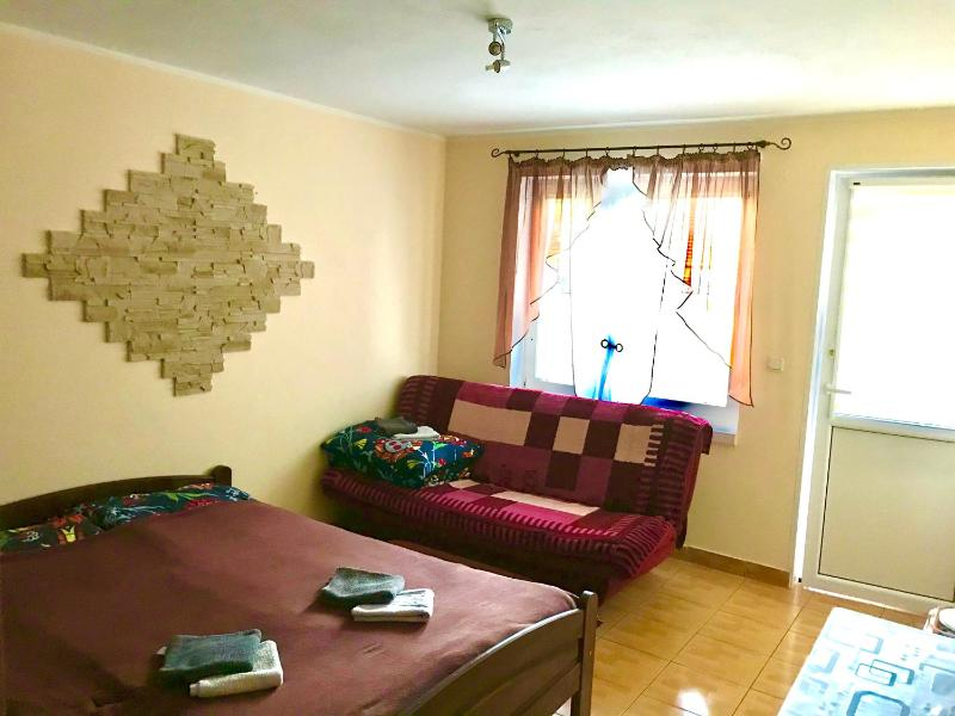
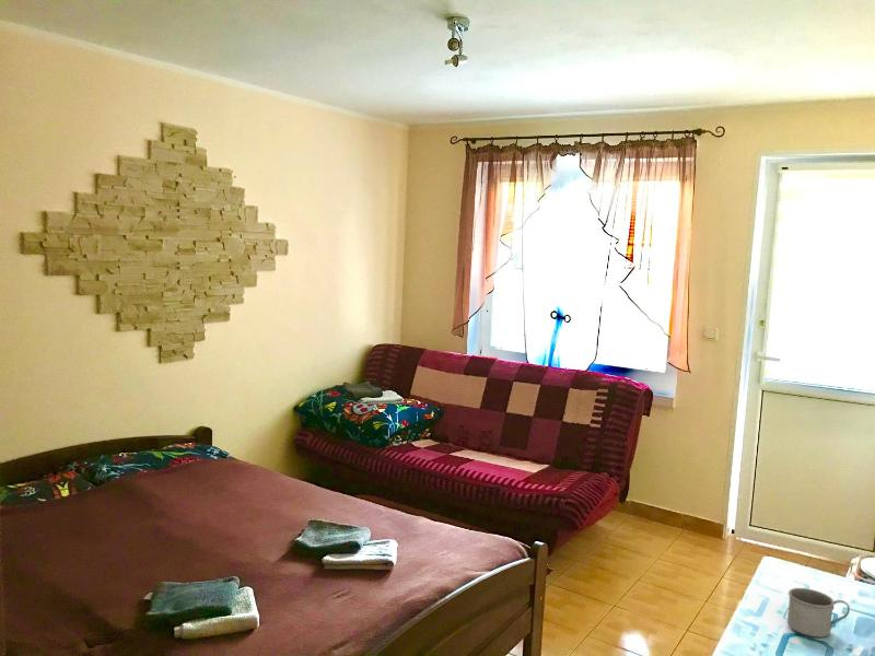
+ mug (813, 612)
